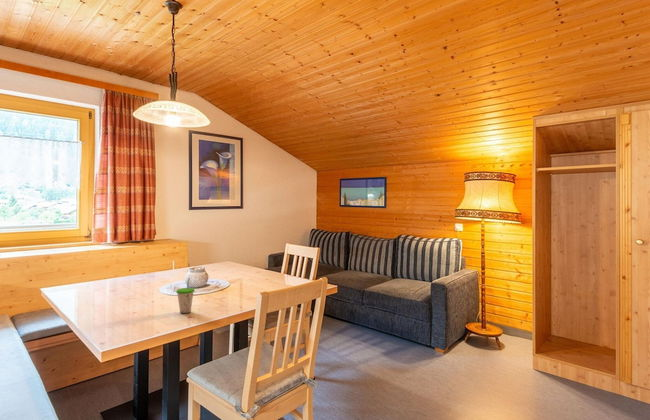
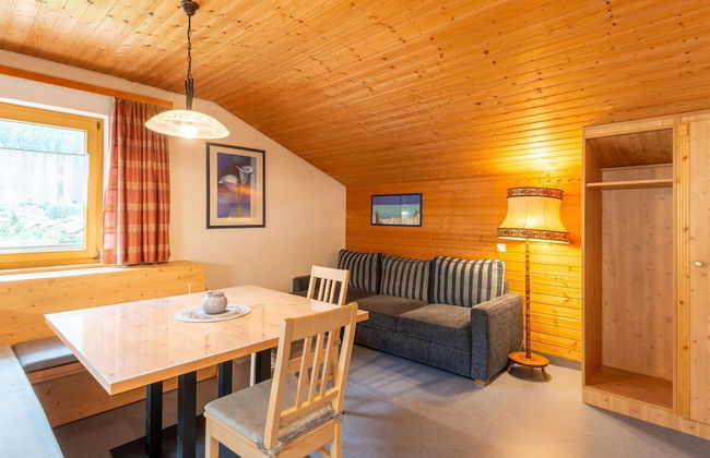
- cup (185, 295)
